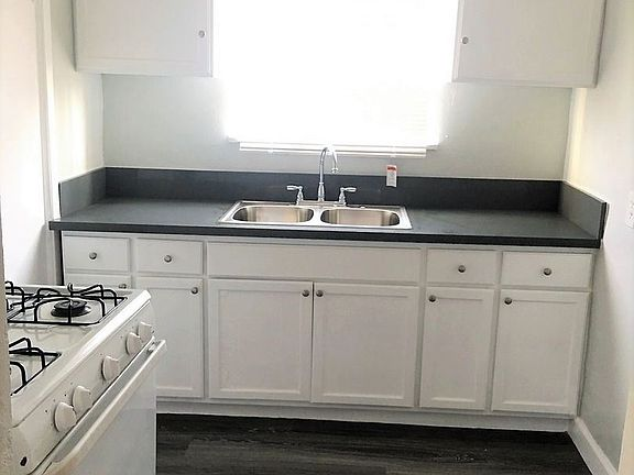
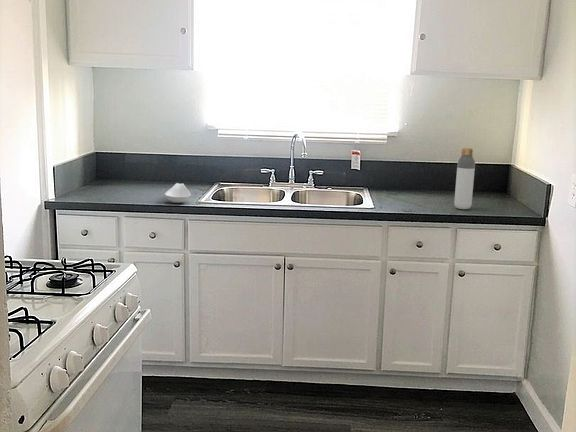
+ spoon rest (178, 192)
+ bottle (465, 178)
